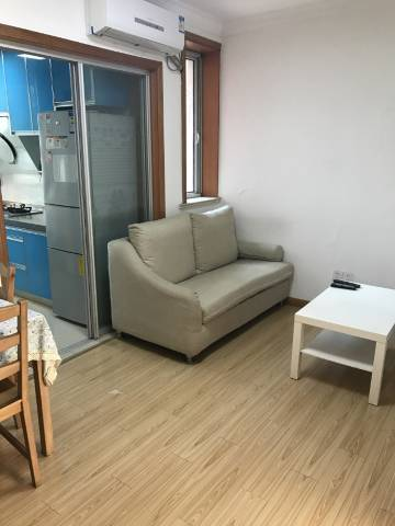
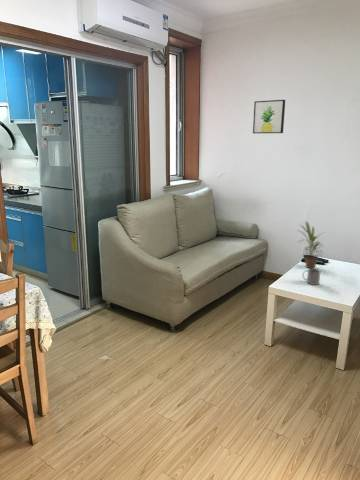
+ mug (311, 276)
+ potted plant (310, 245)
+ wall art (268, 117)
